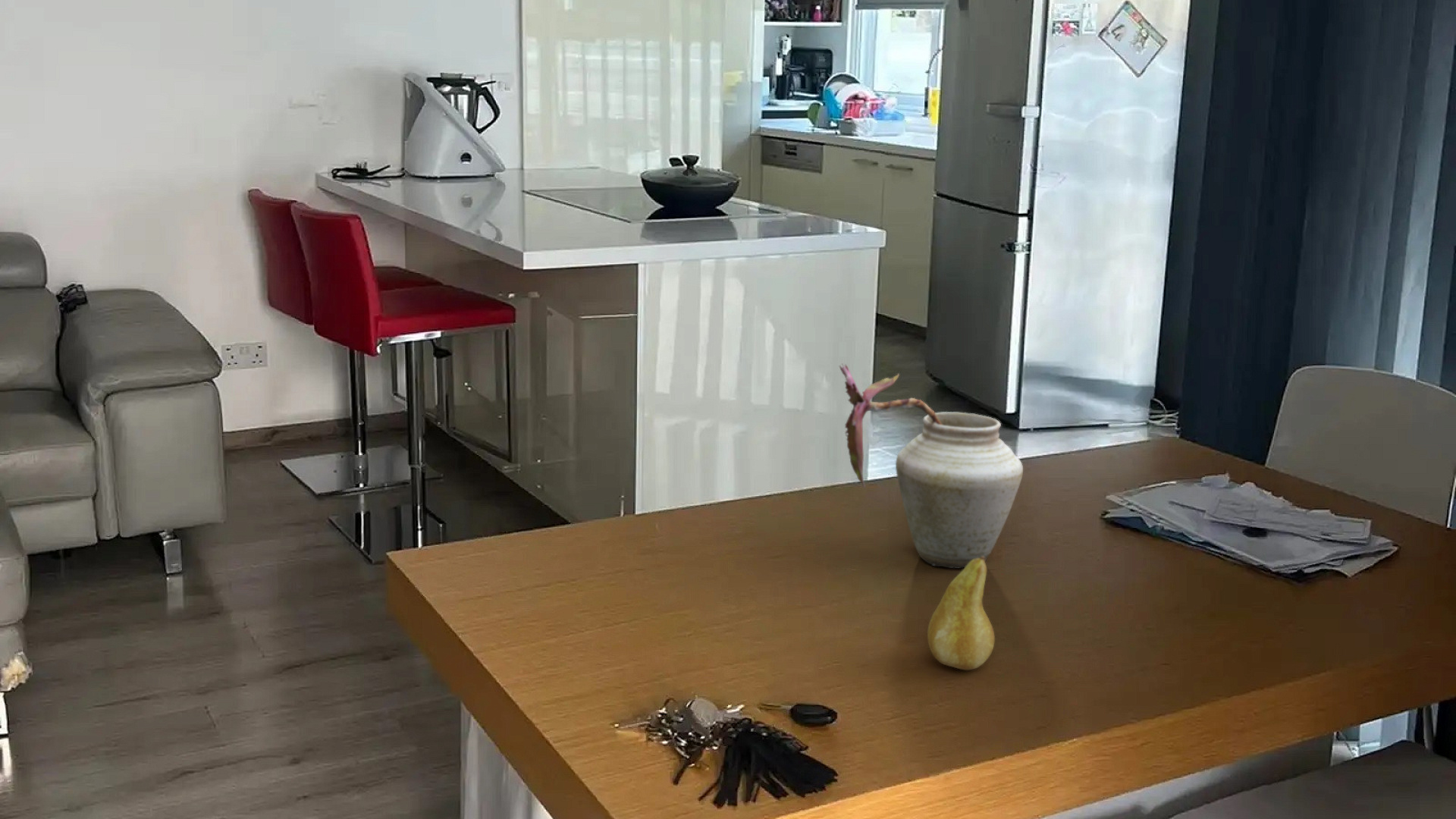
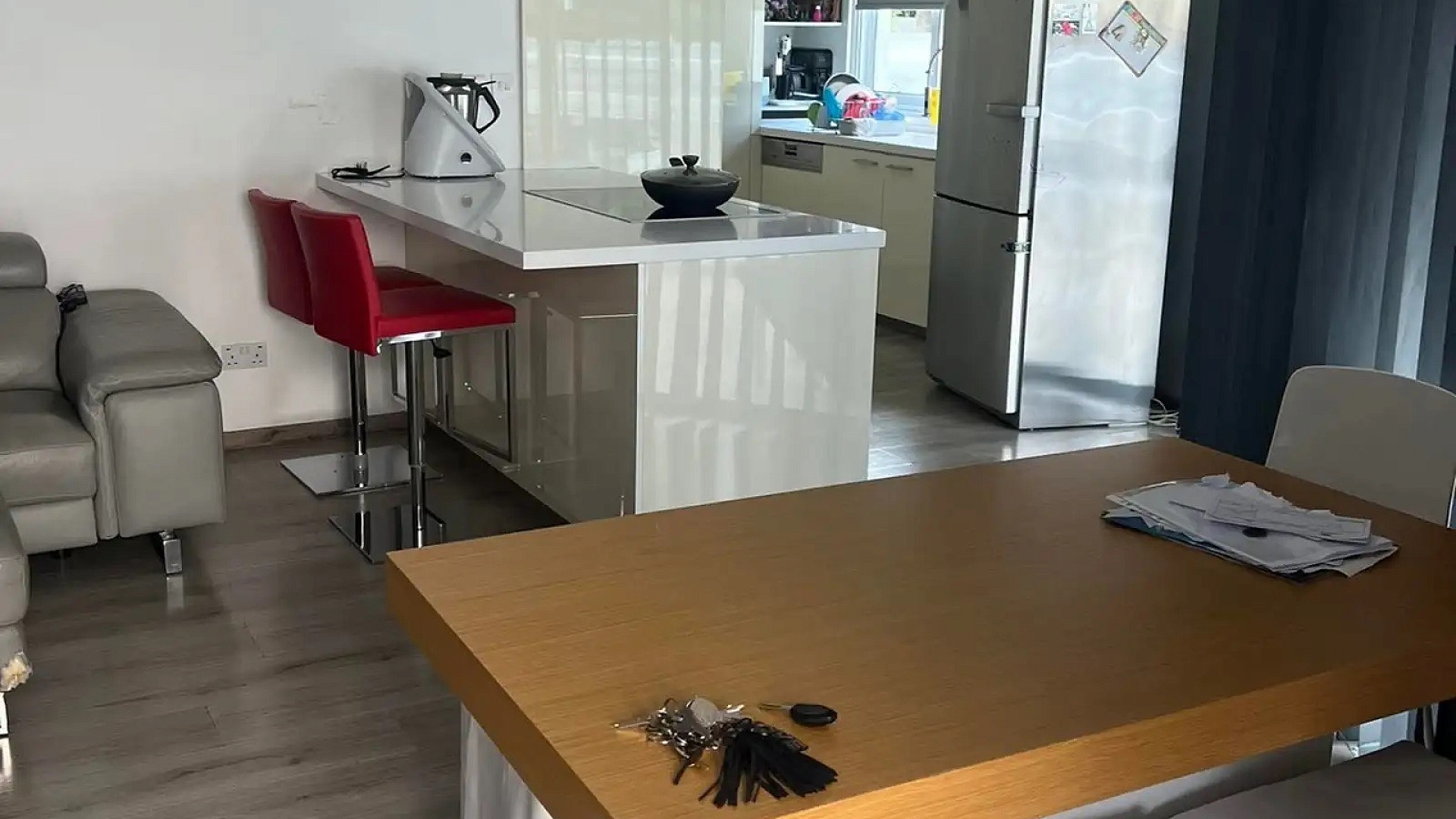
- fruit (962, 610)
- vase (929, 465)
